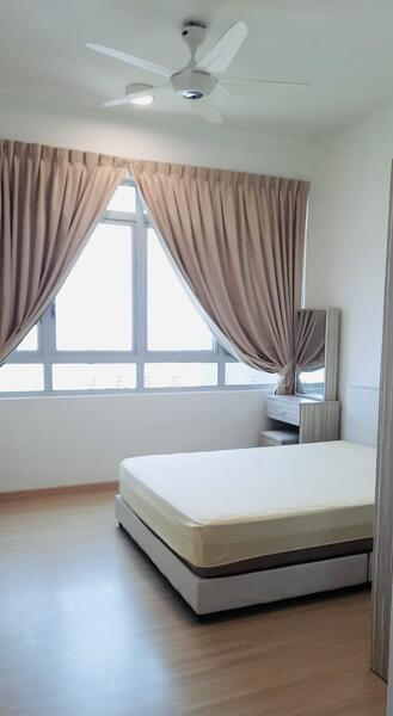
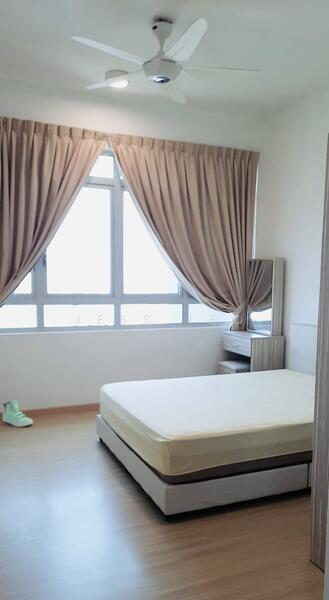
+ sneaker (17, 412)
